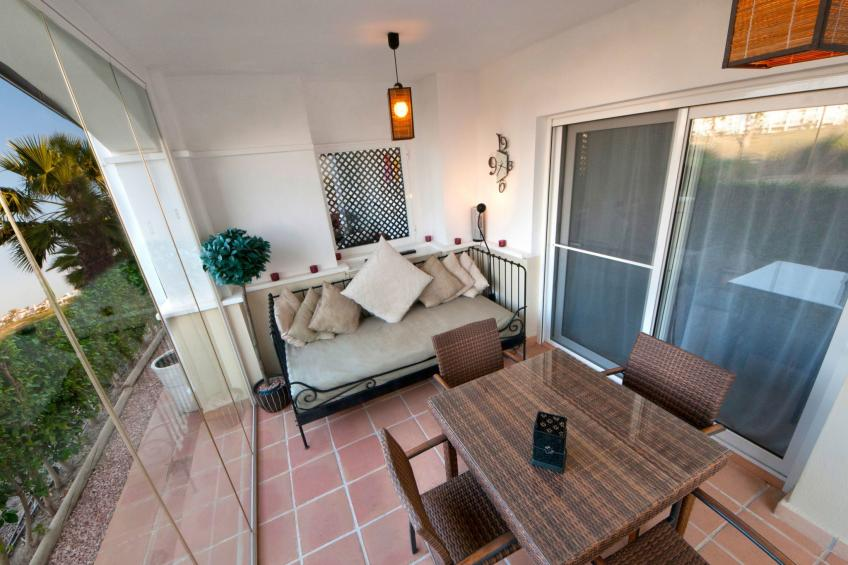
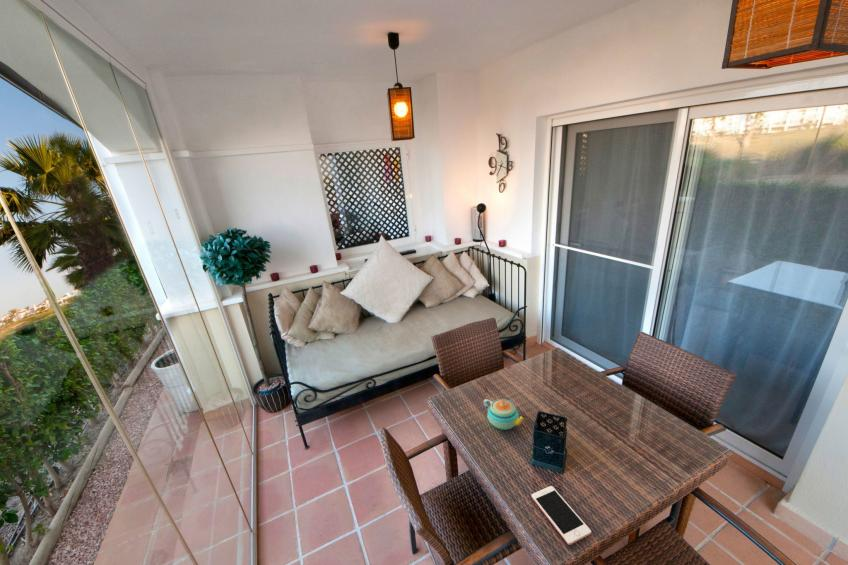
+ teapot (504, 412)
+ cell phone (559, 512)
